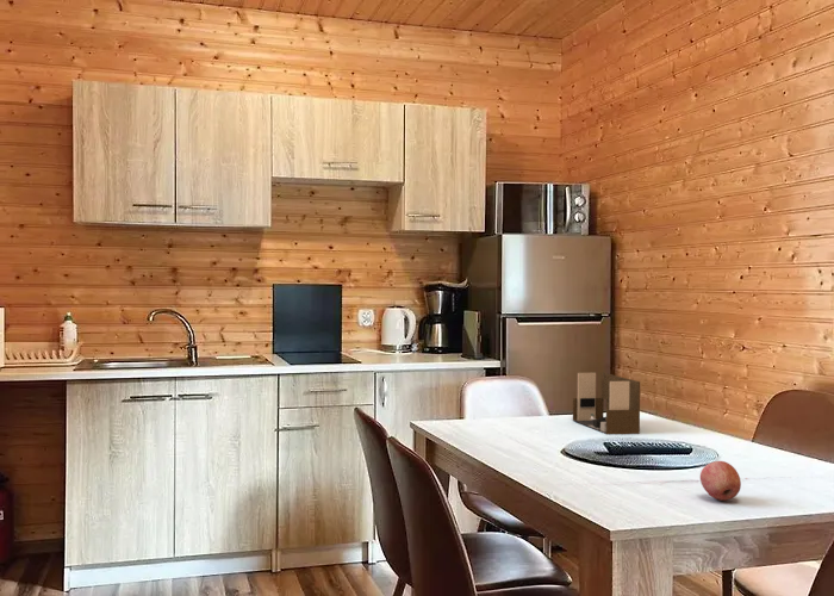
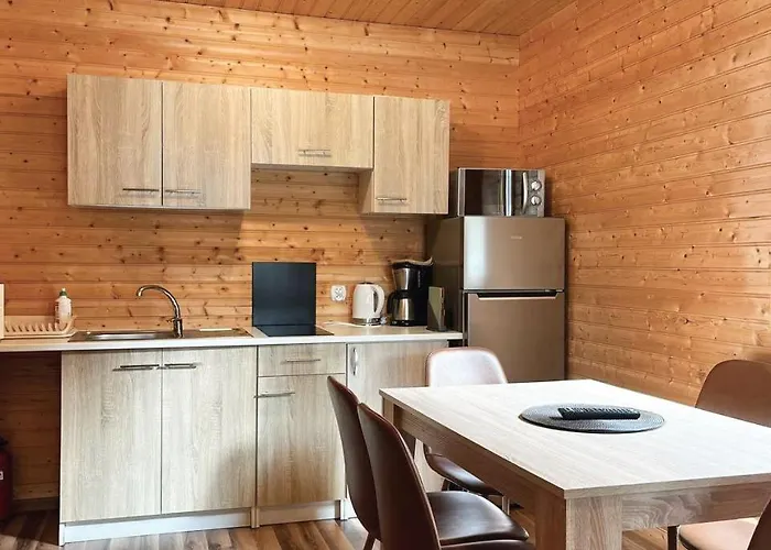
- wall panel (603, 402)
- fruit (720, 480)
